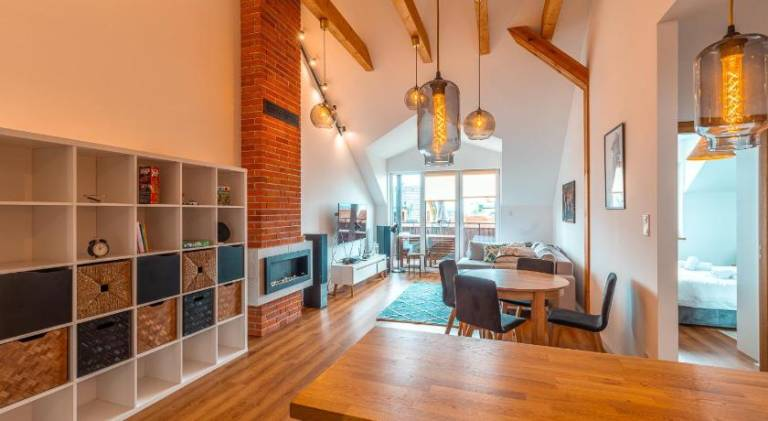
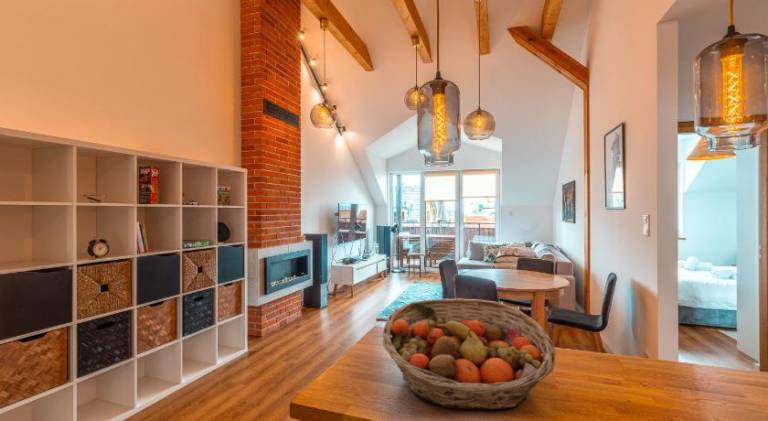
+ fruit basket (464, 347)
